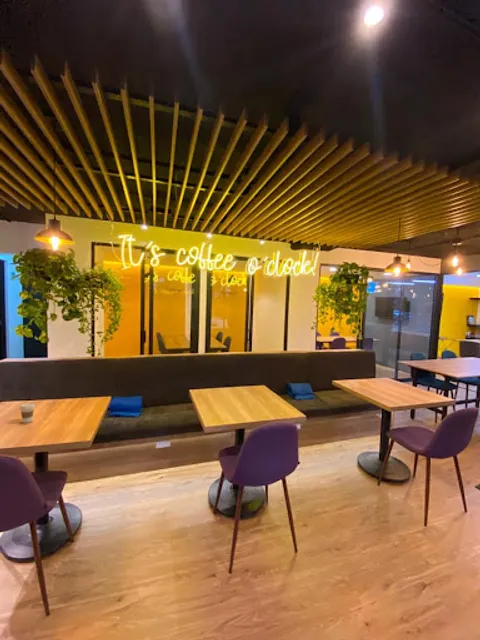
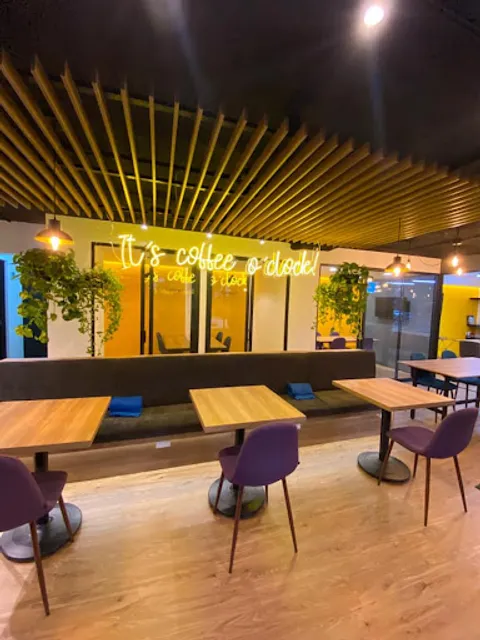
- coffee cup (27, 412)
